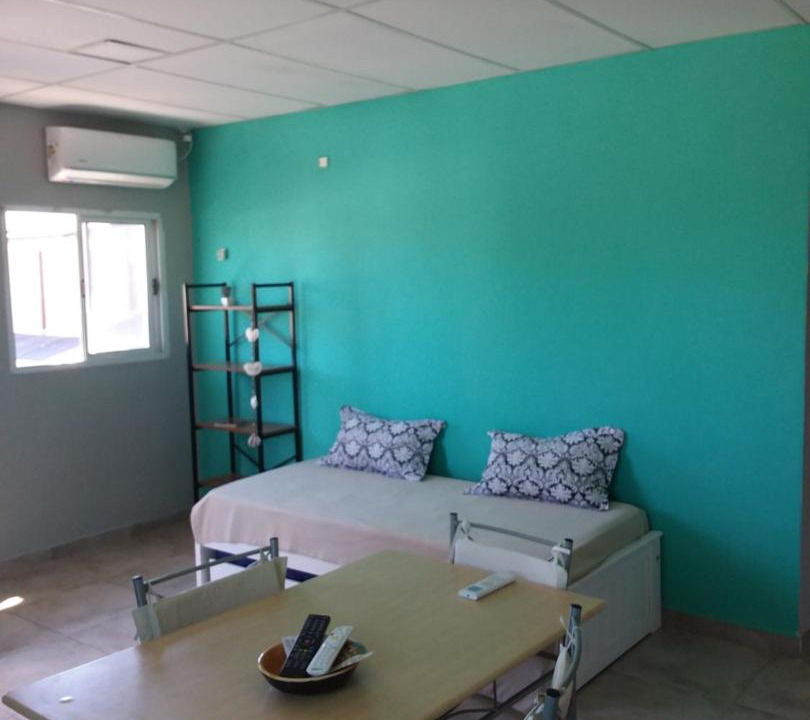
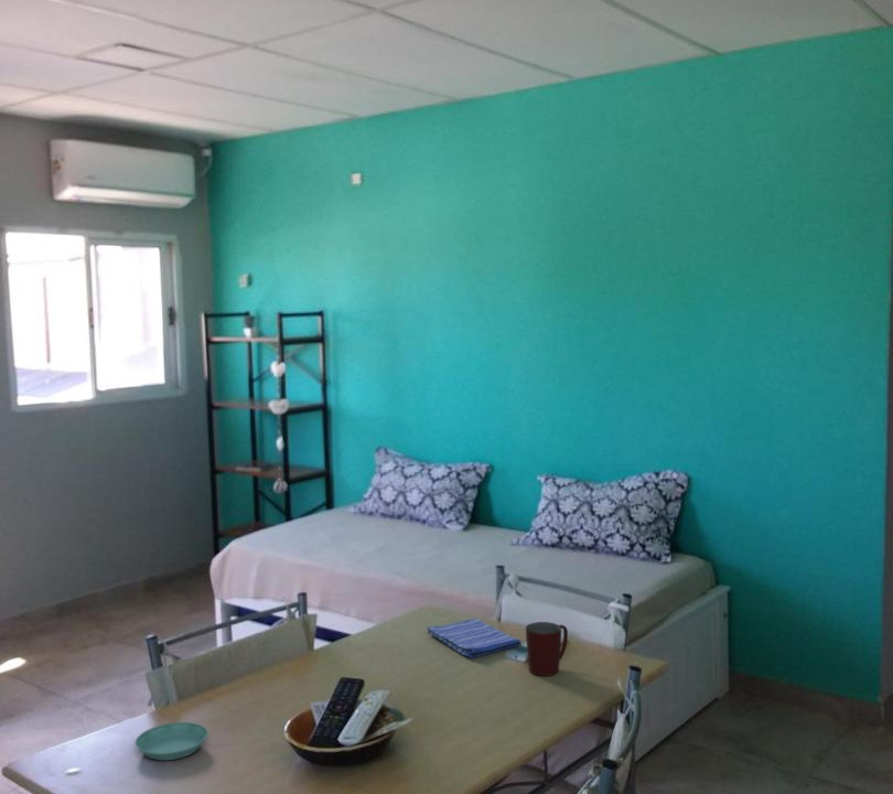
+ dish towel (473, 635)
+ mug (548, 647)
+ saucer (172, 742)
